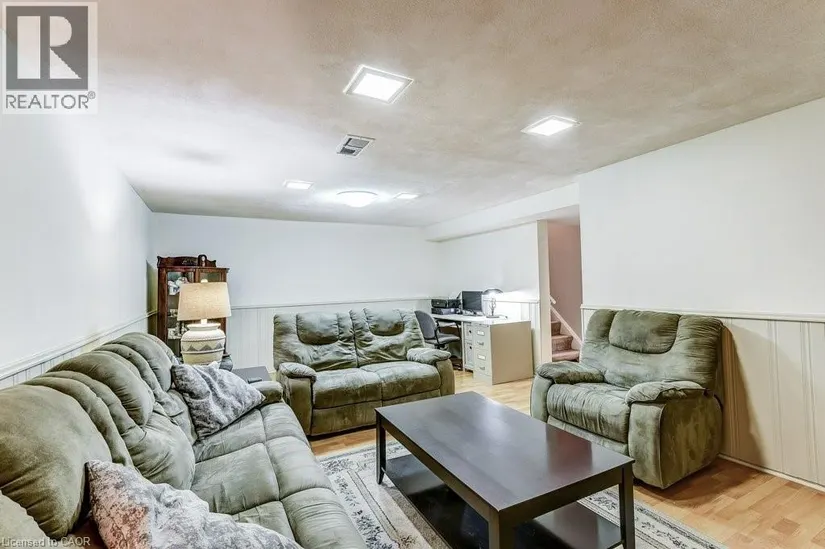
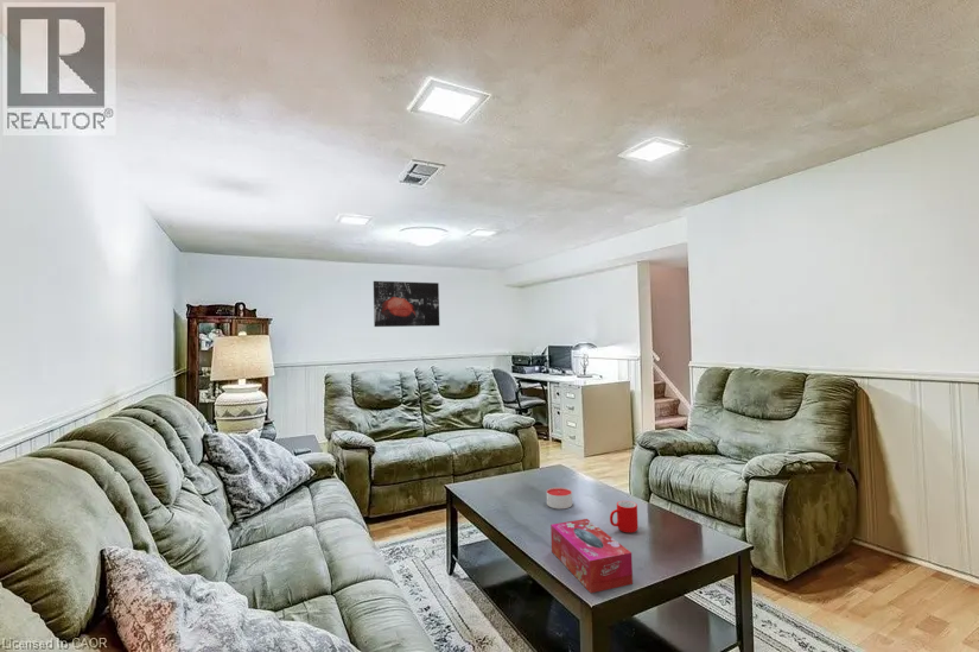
+ wall art (407, 304)
+ candle (559, 496)
+ tissue box (589, 551)
+ cup (623, 517)
